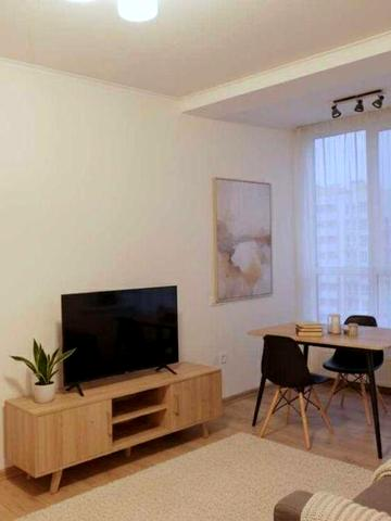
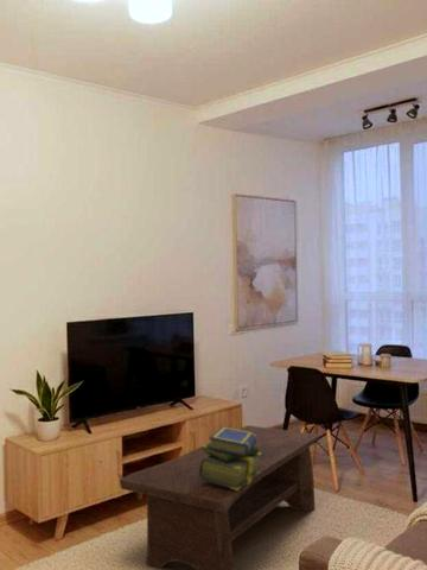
+ stack of books (228, 457)
+ coffee table (235, 494)
